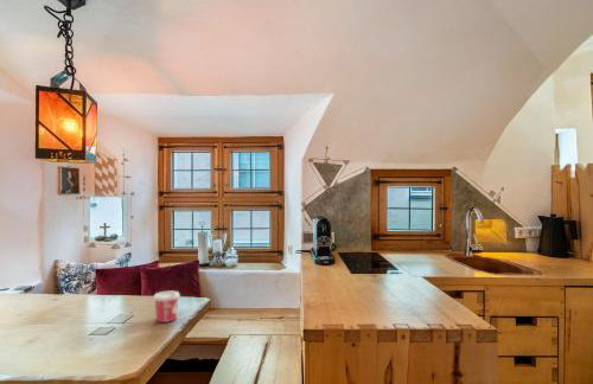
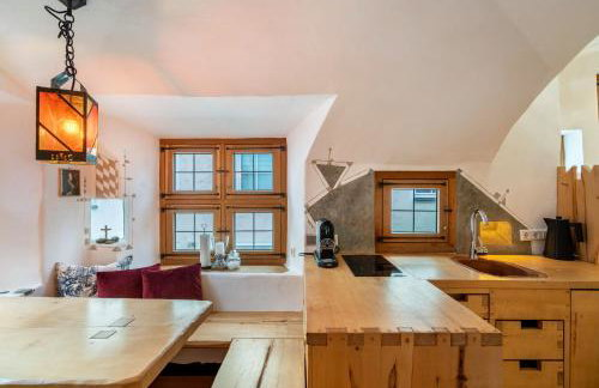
- cup (166, 306)
